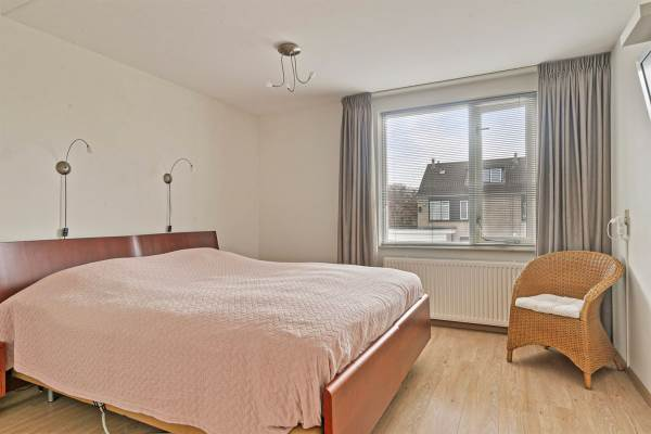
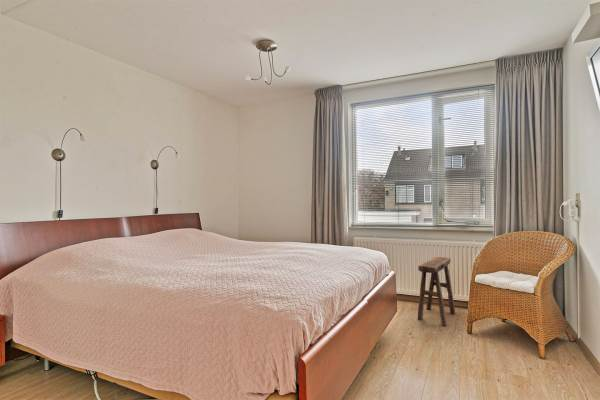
+ stool (436, 288)
